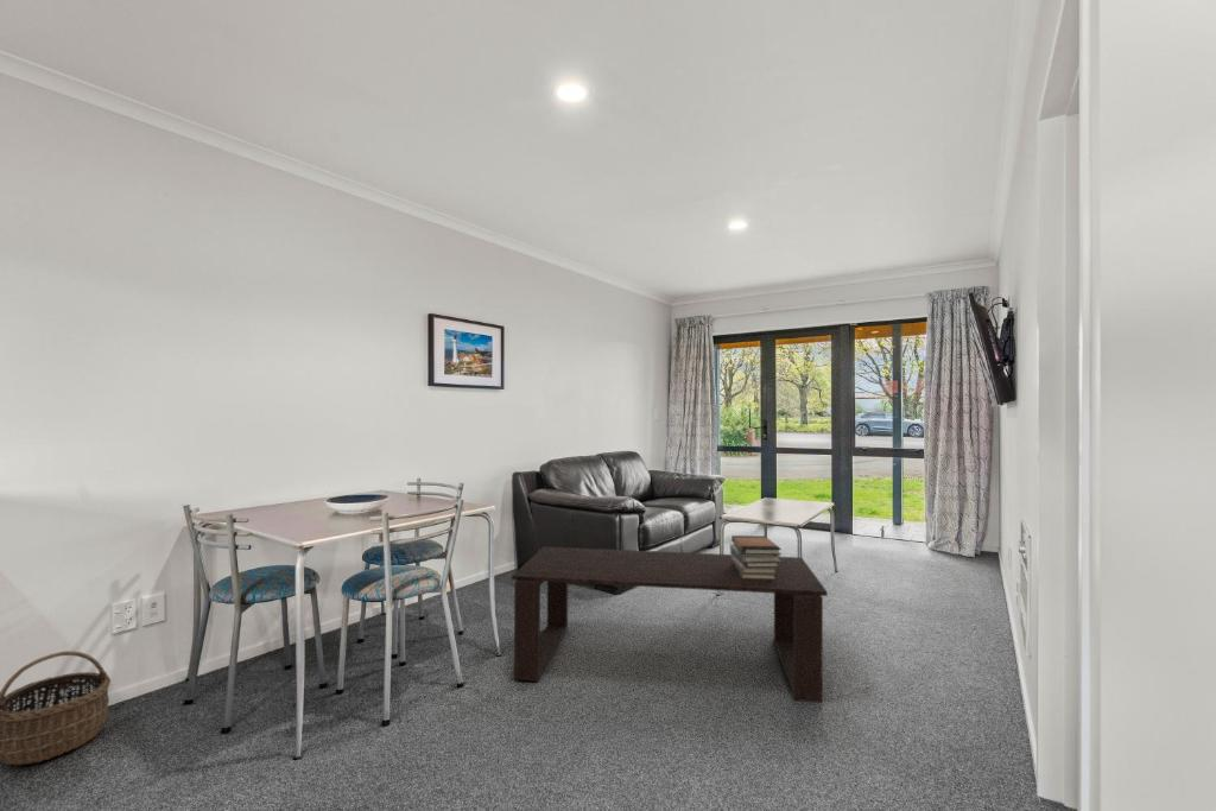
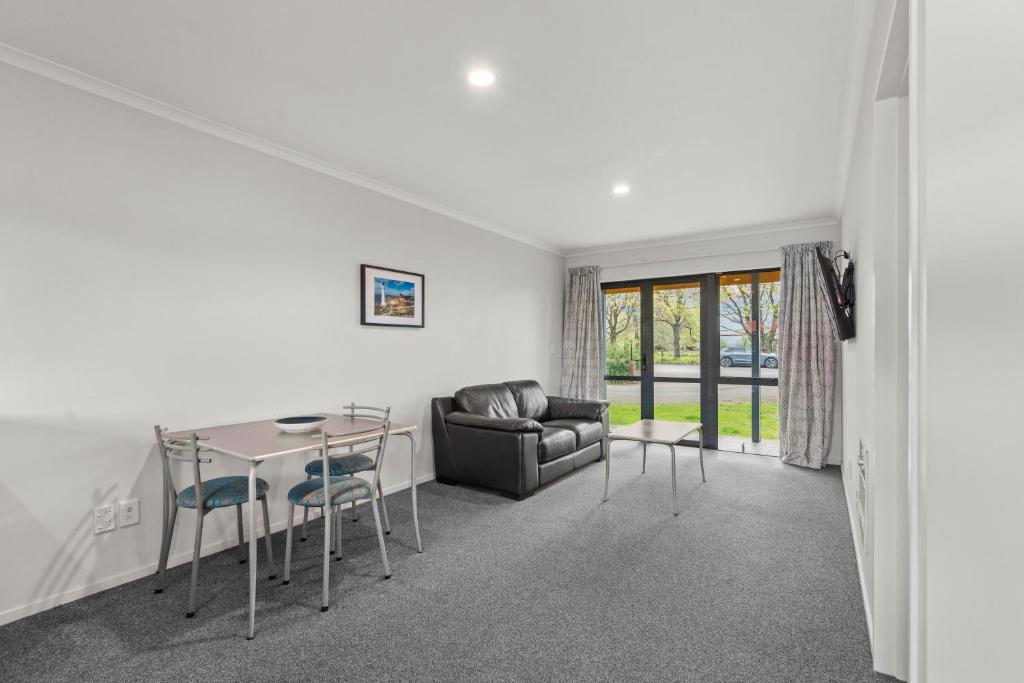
- book stack (754, 556)
- coffee table (665, 587)
- wicker basket (52, 698)
